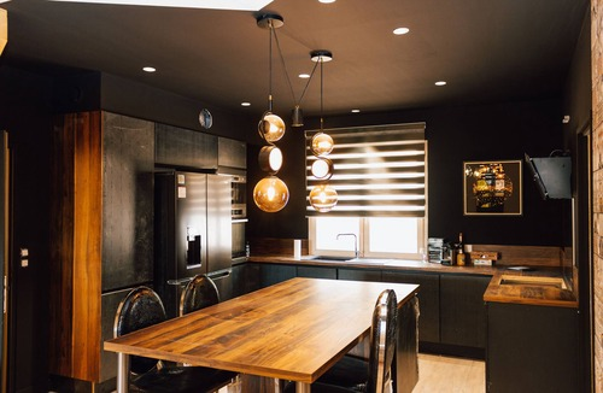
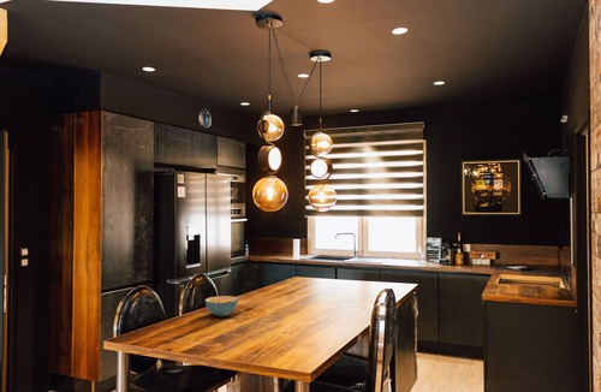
+ cereal bowl (221, 307)
